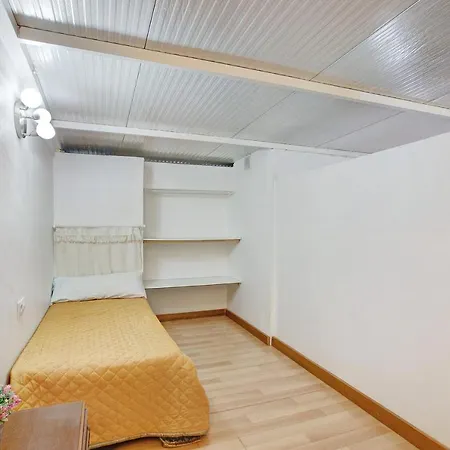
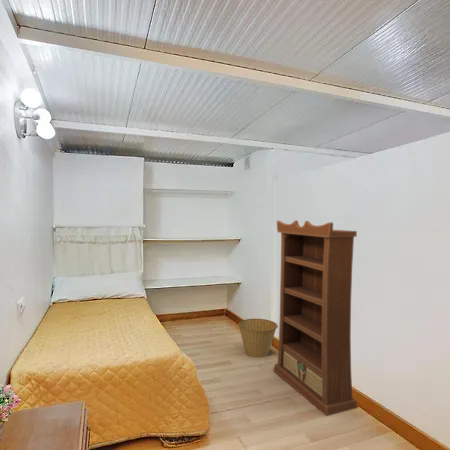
+ bookcase (312, 304)
+ basket (257, 338)
